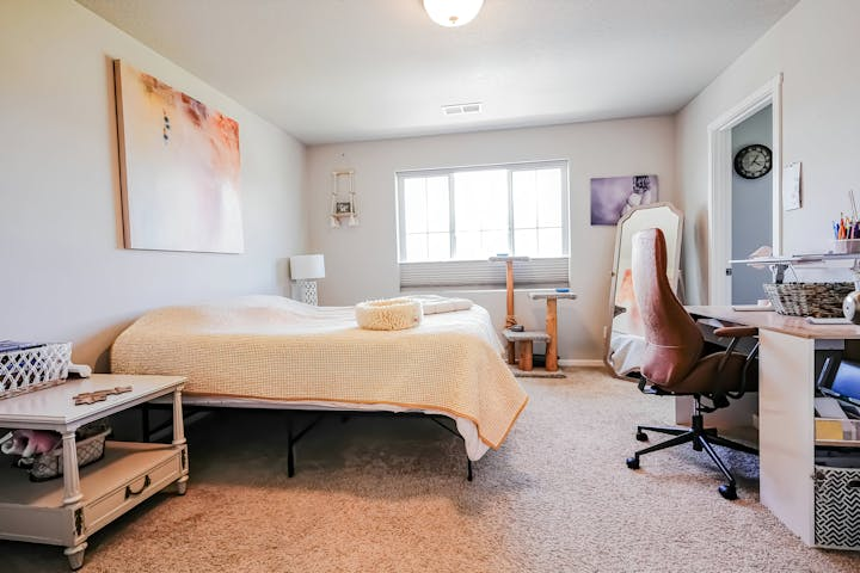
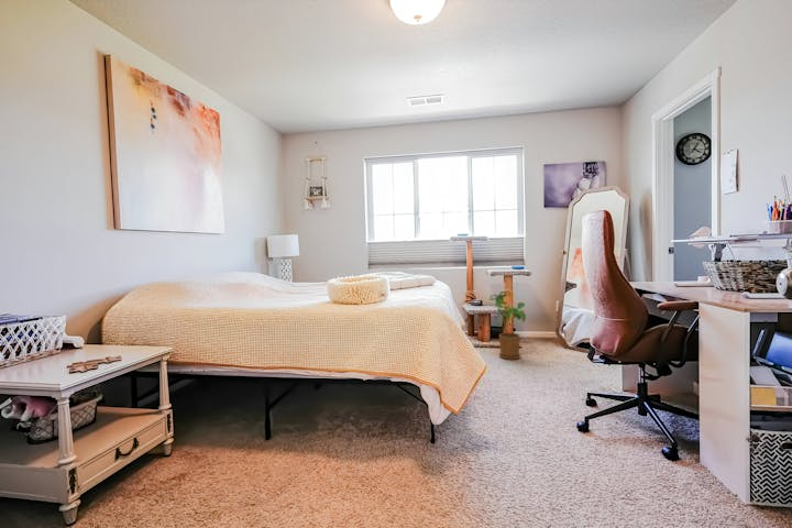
+ house plant (509, 323)
